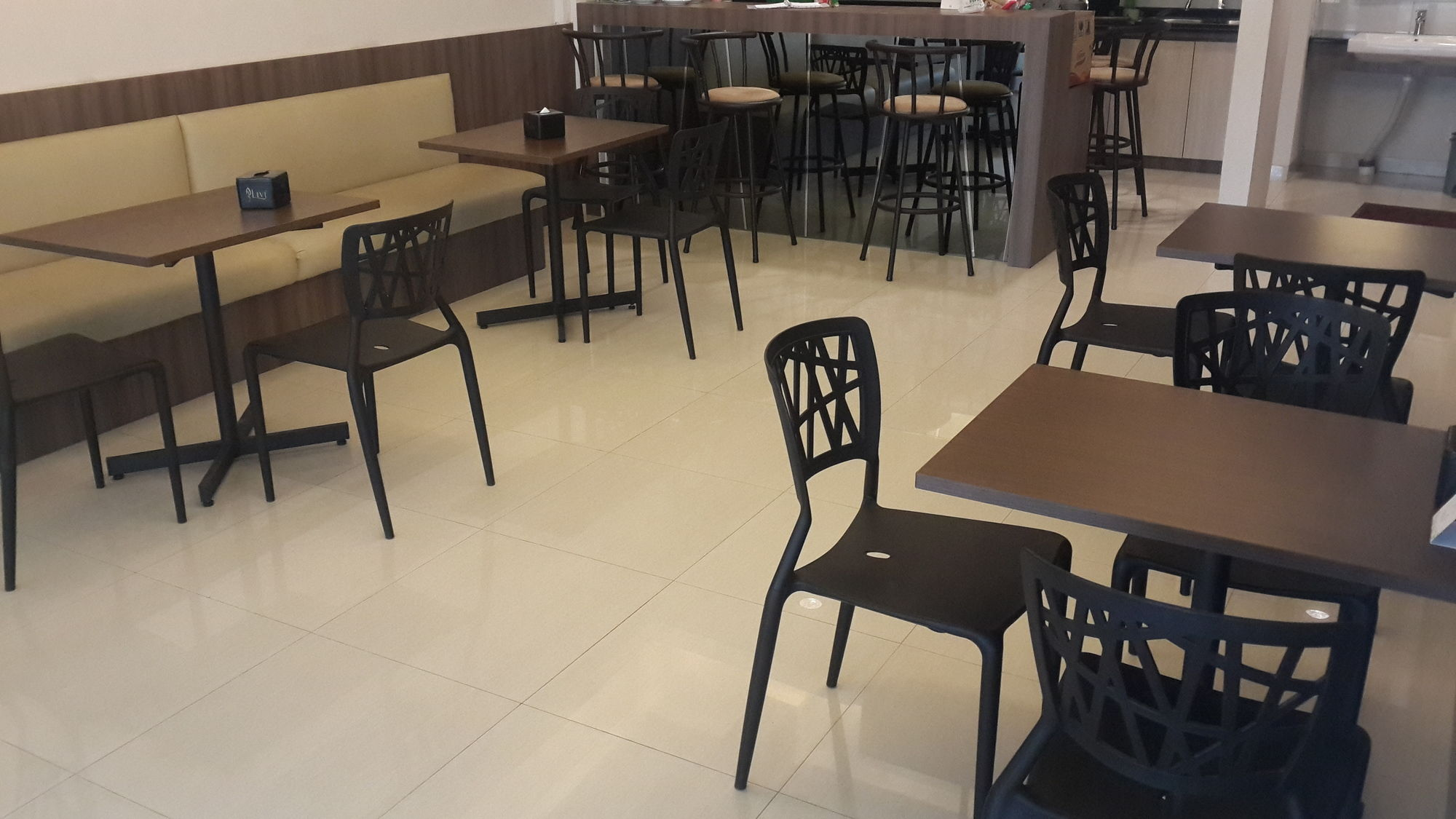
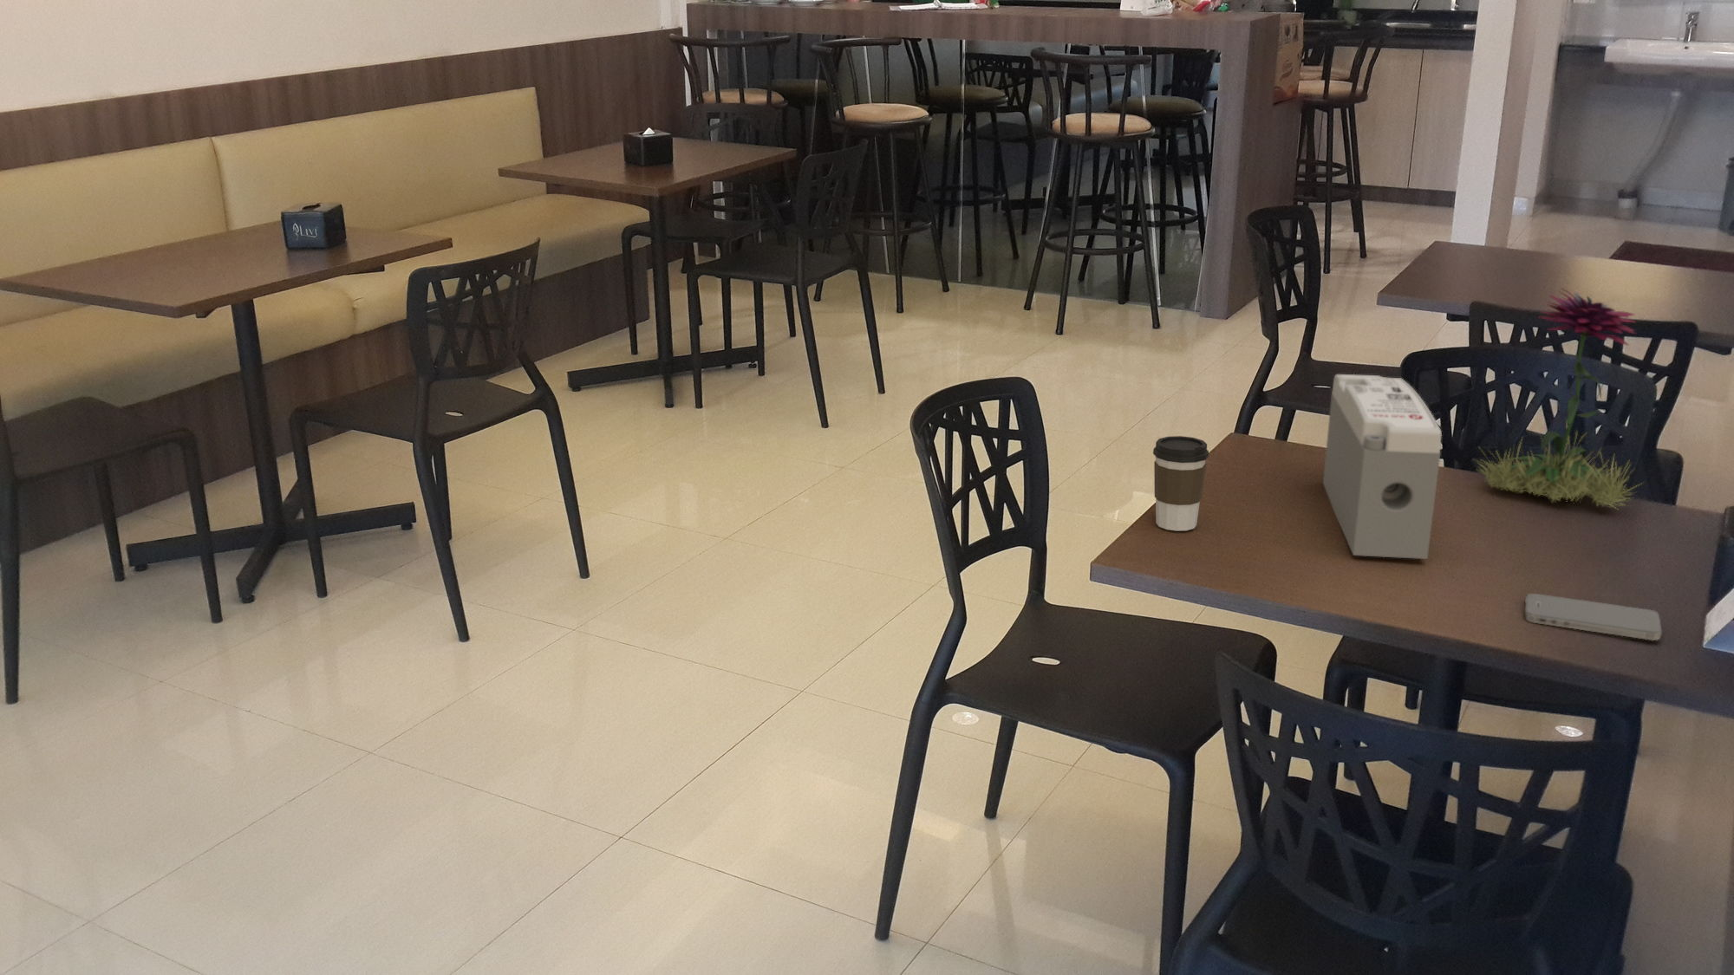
+ coffee cup (1178, 483)
+ flower (1572, 396)
+ battery (1378, 457)
+ smartphone (1591, 615)
